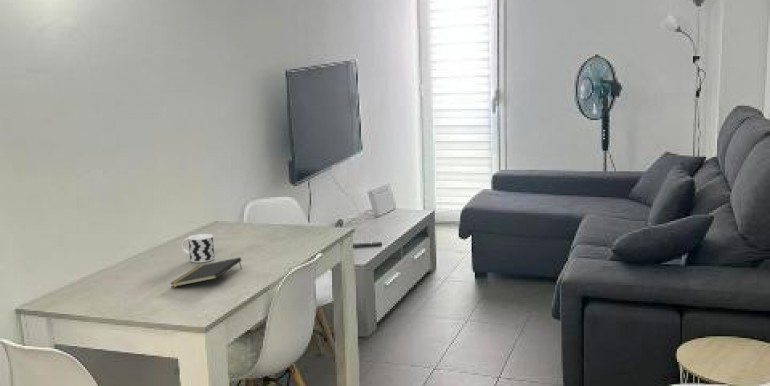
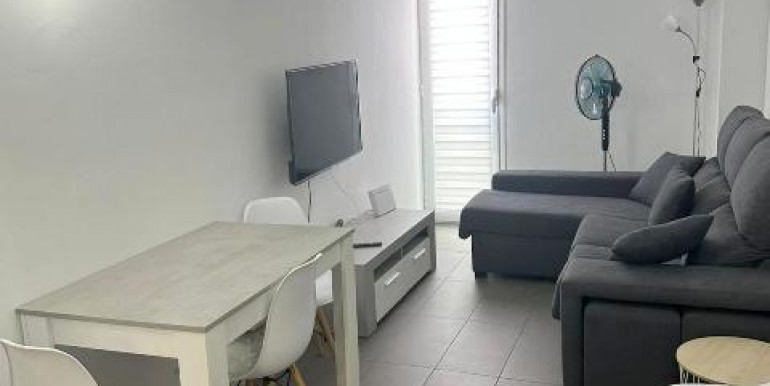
- notepad (207, 271)
- cup (197, 248)
